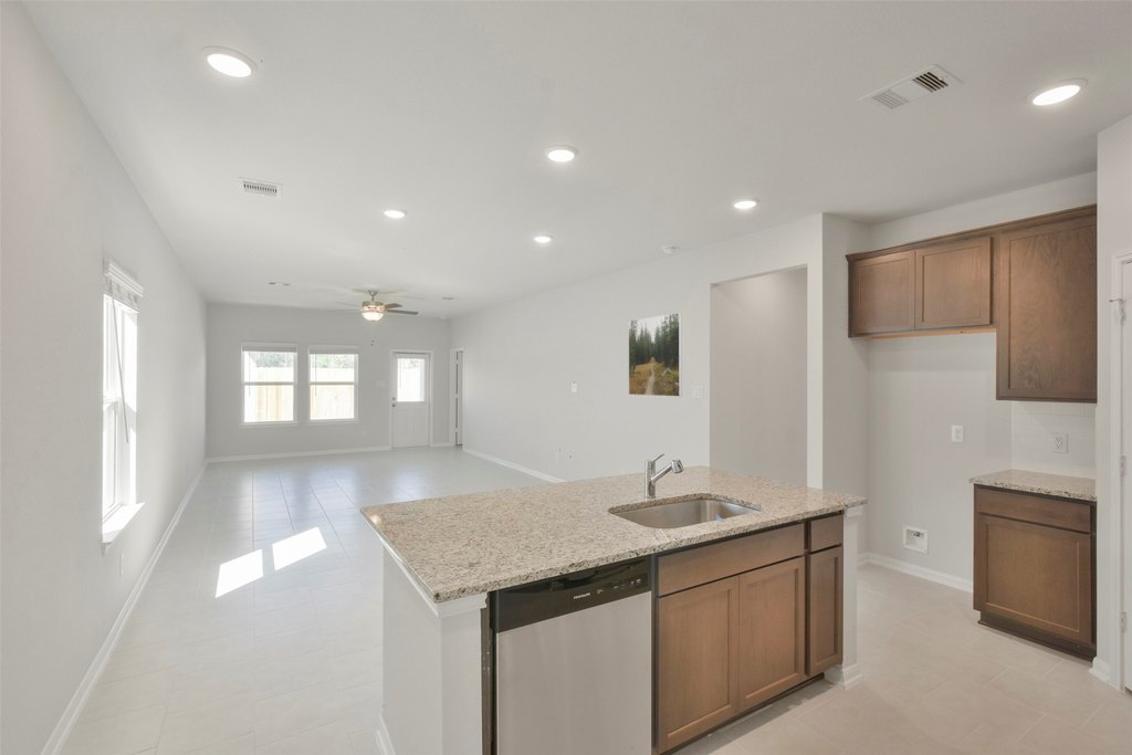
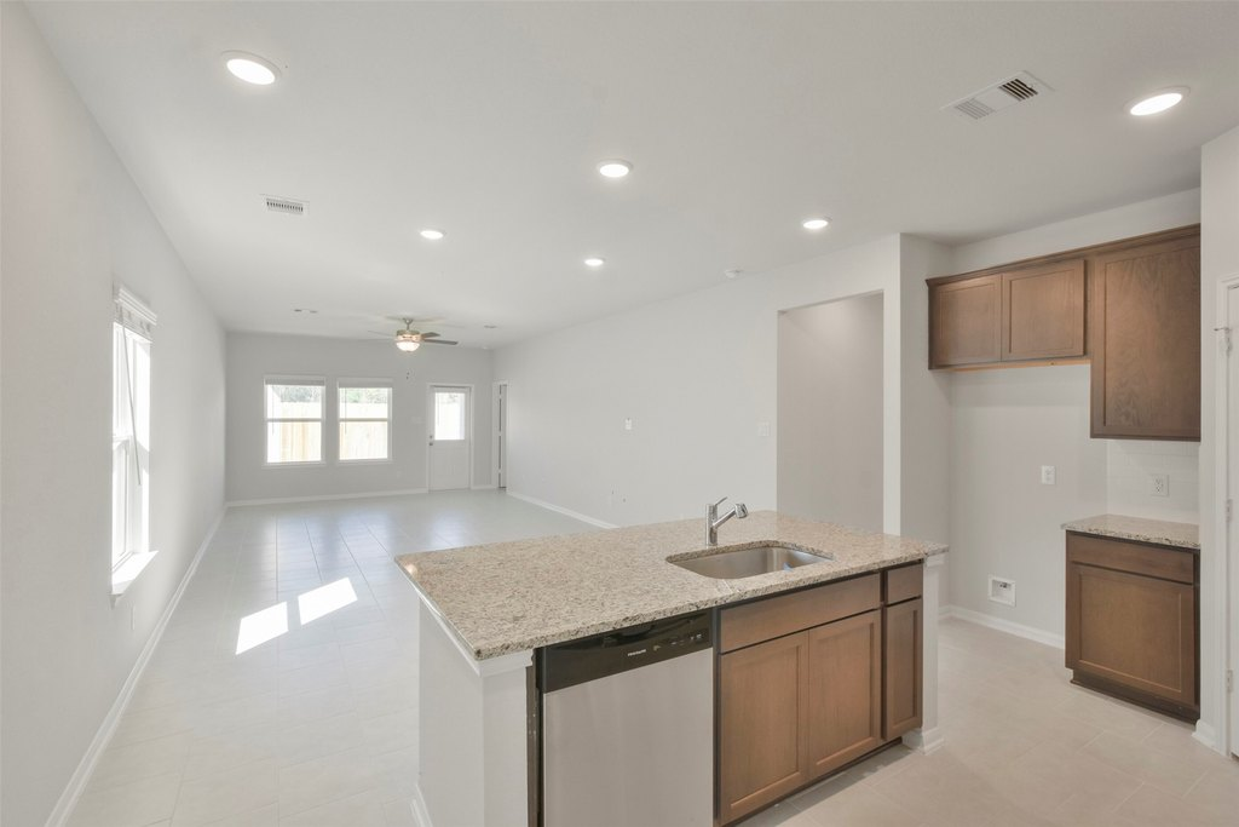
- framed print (653, 356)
